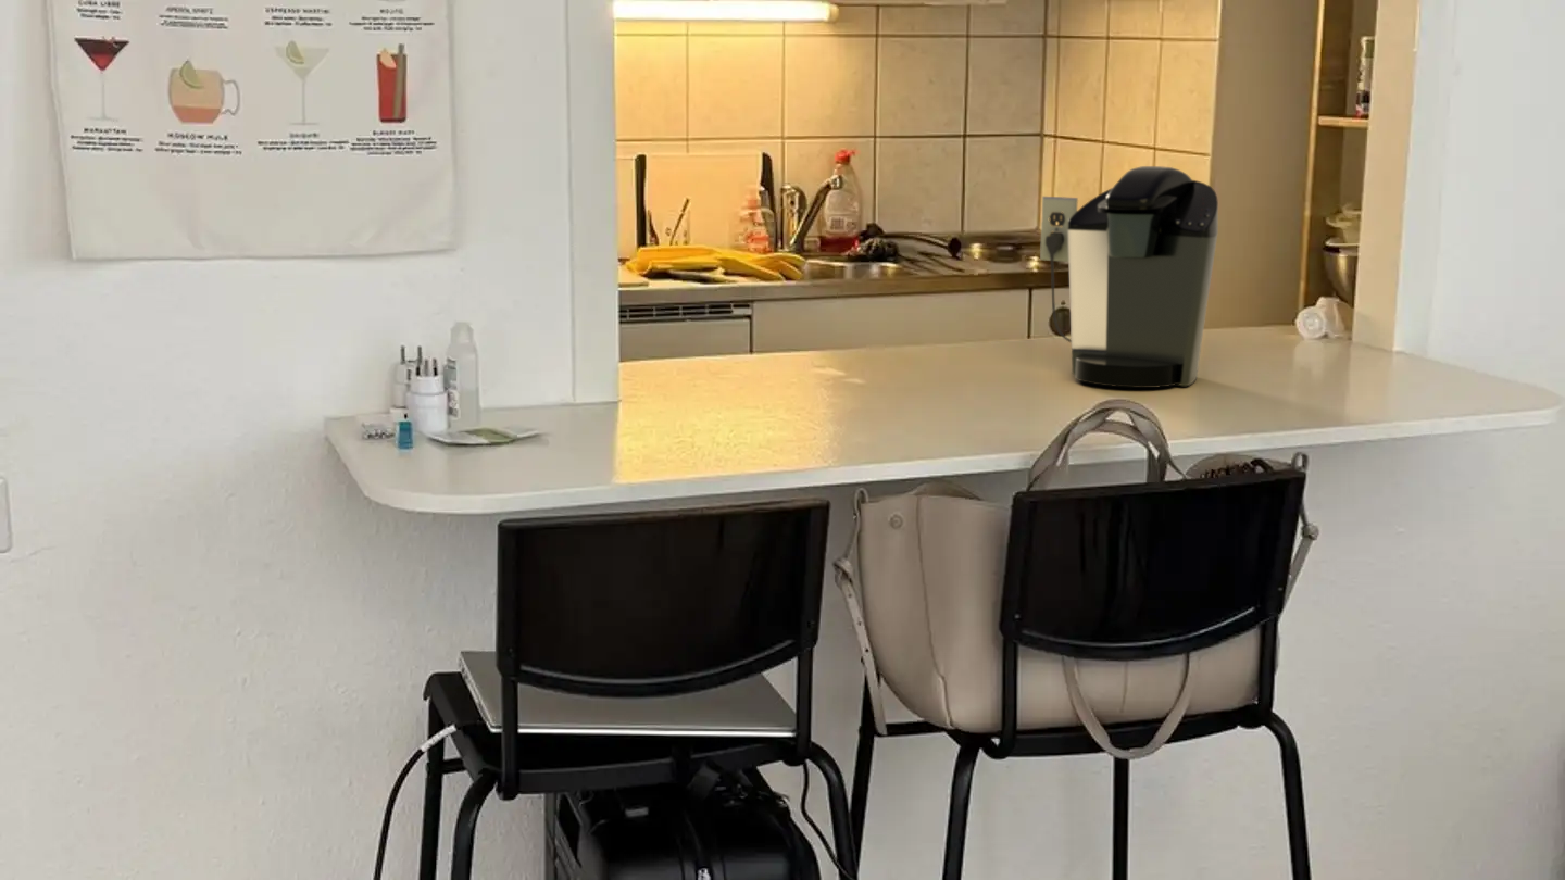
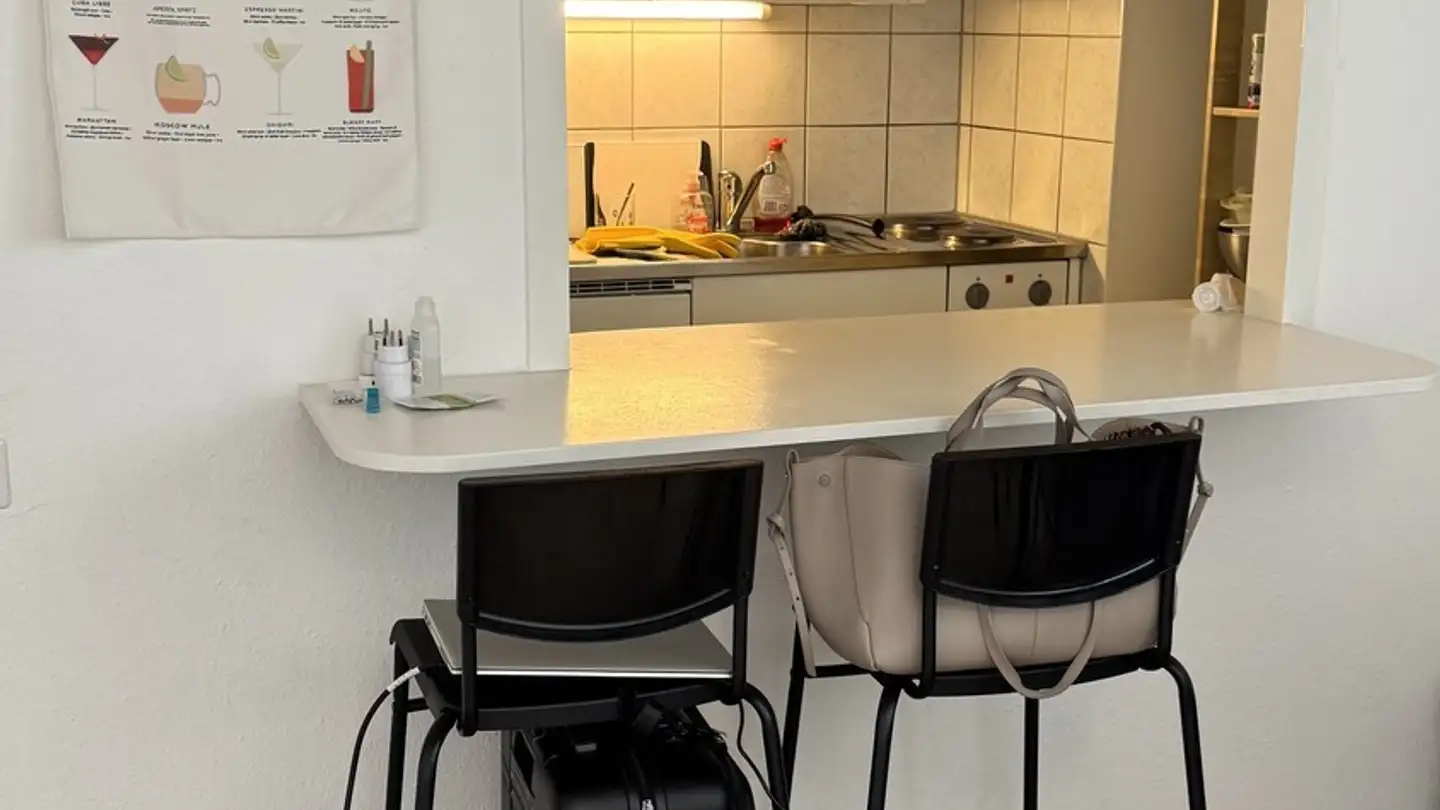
- coffee maker (1106, 269)
